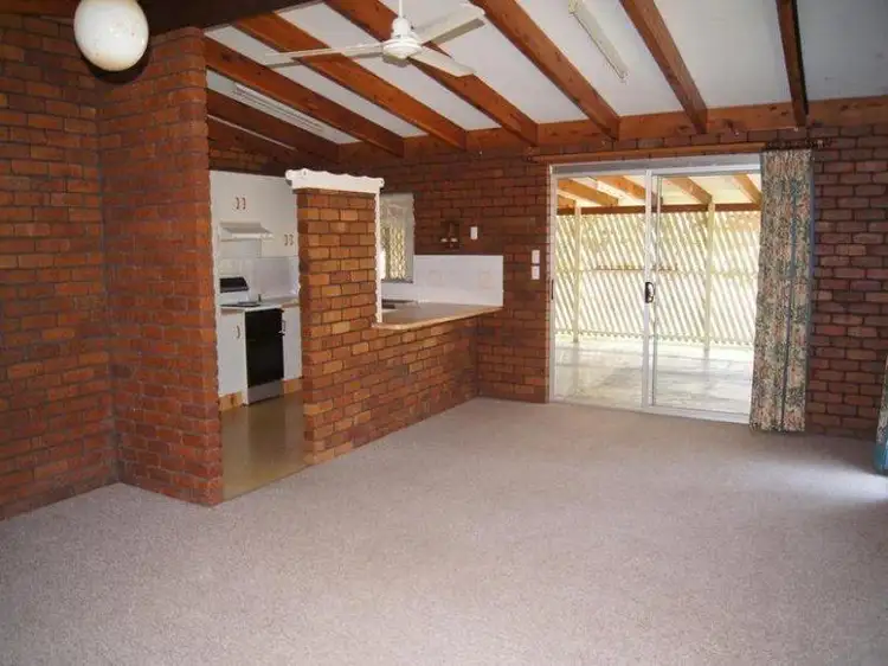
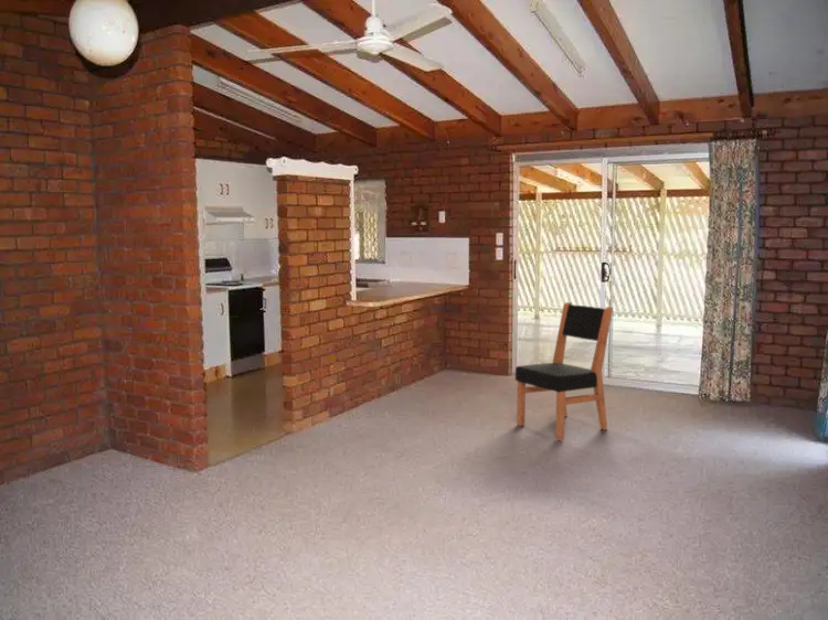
+ dining chair (562, 367)
